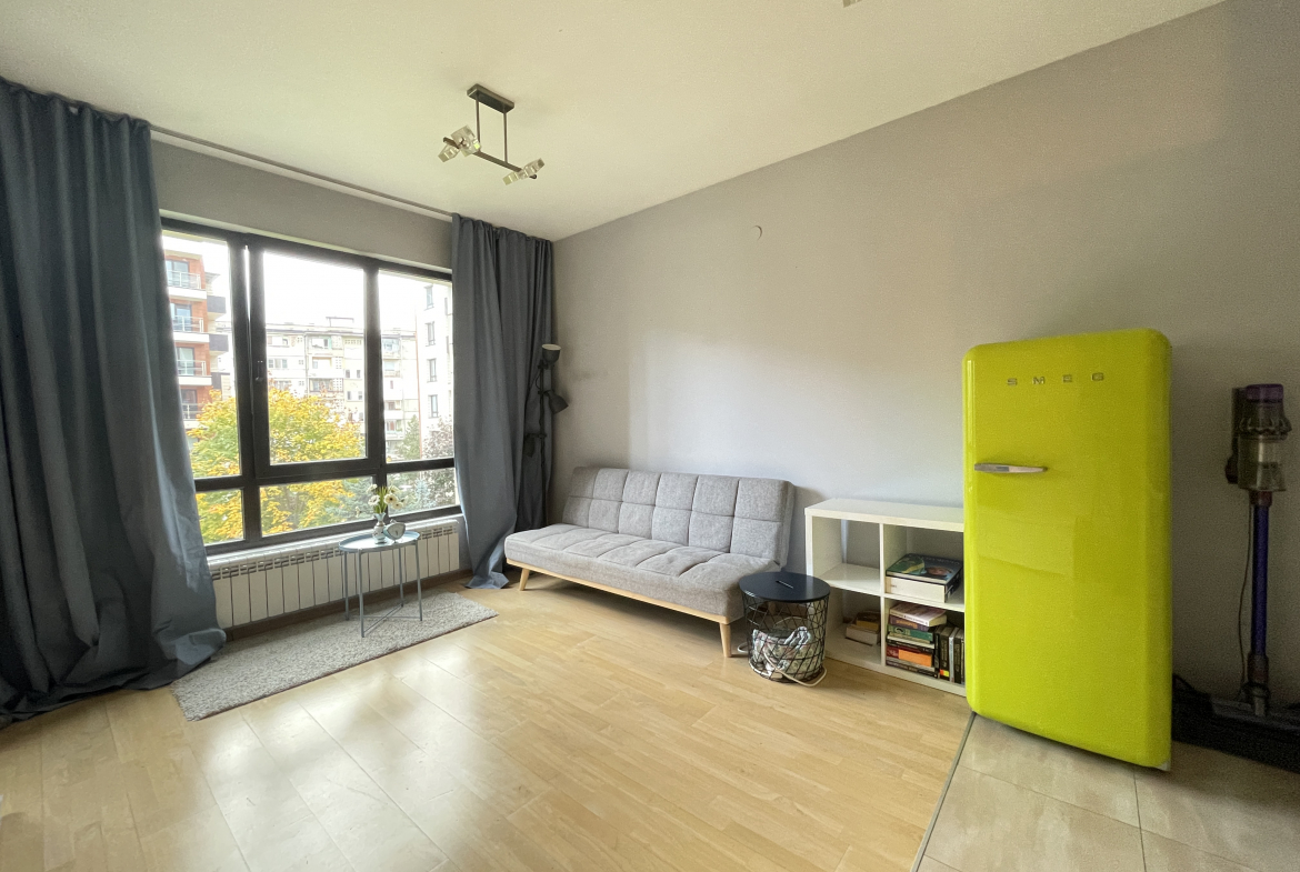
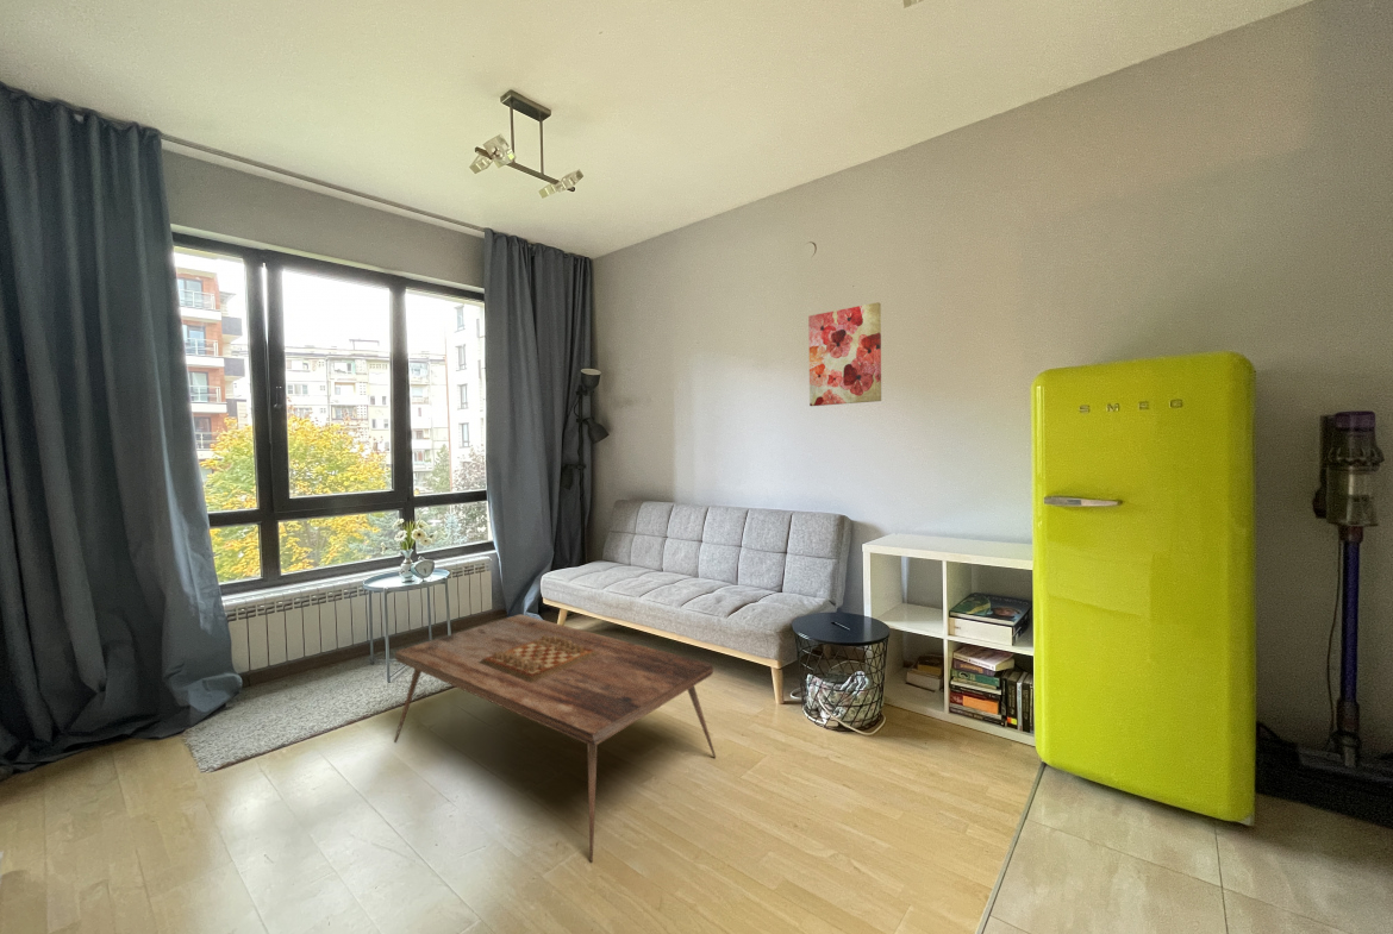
+ wall art (843, 356)
+ coffee table (548, 697)
